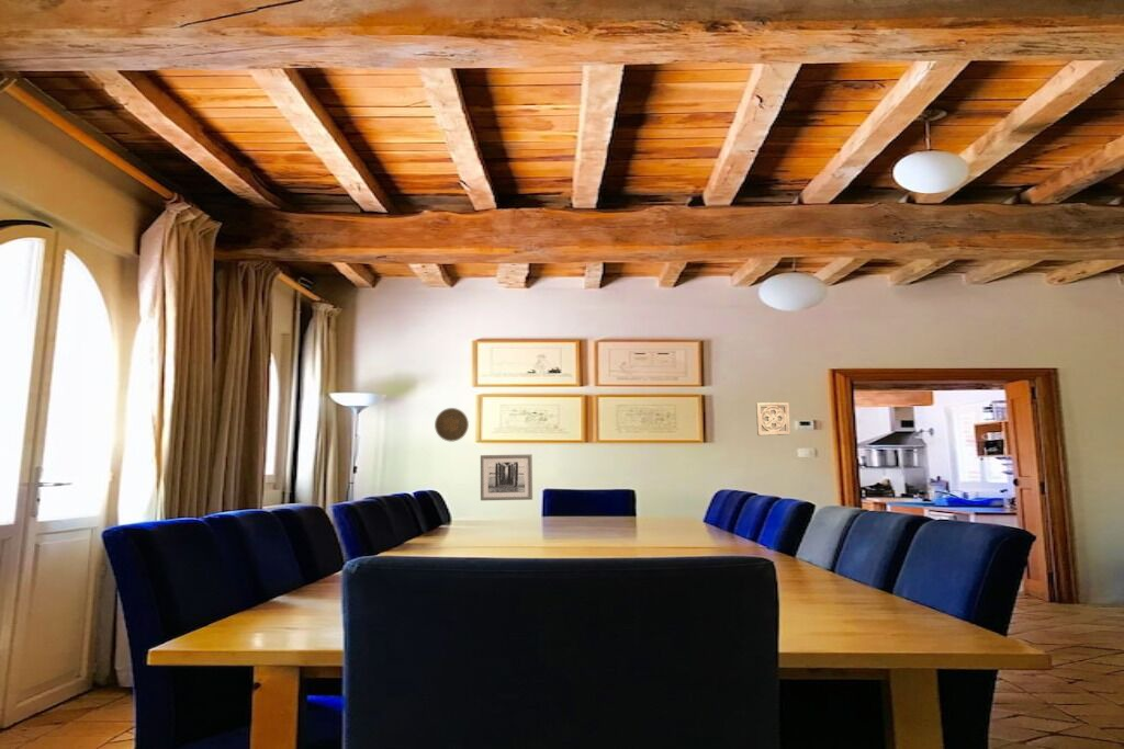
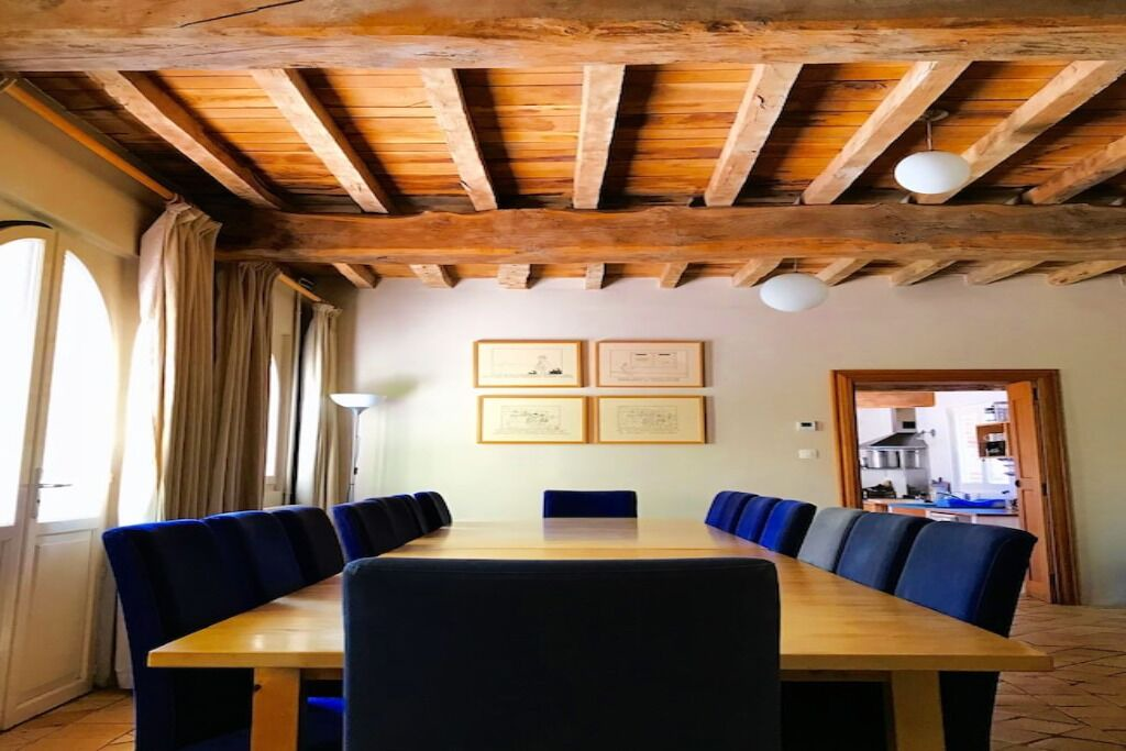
- decorative plate (451, 424)
- wall ornament (773, 419)
- wall art (506, 477)
